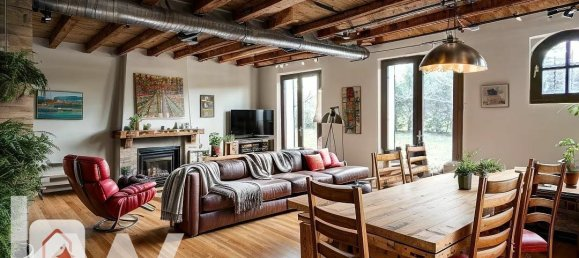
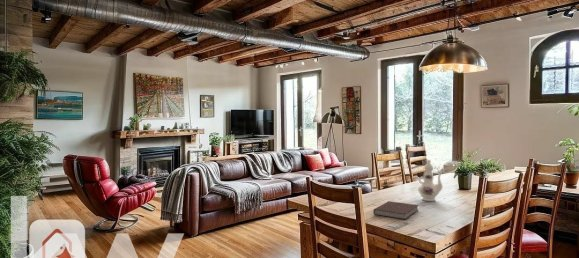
+ notebook (396, 209)
+ chinaware (431, 179)
